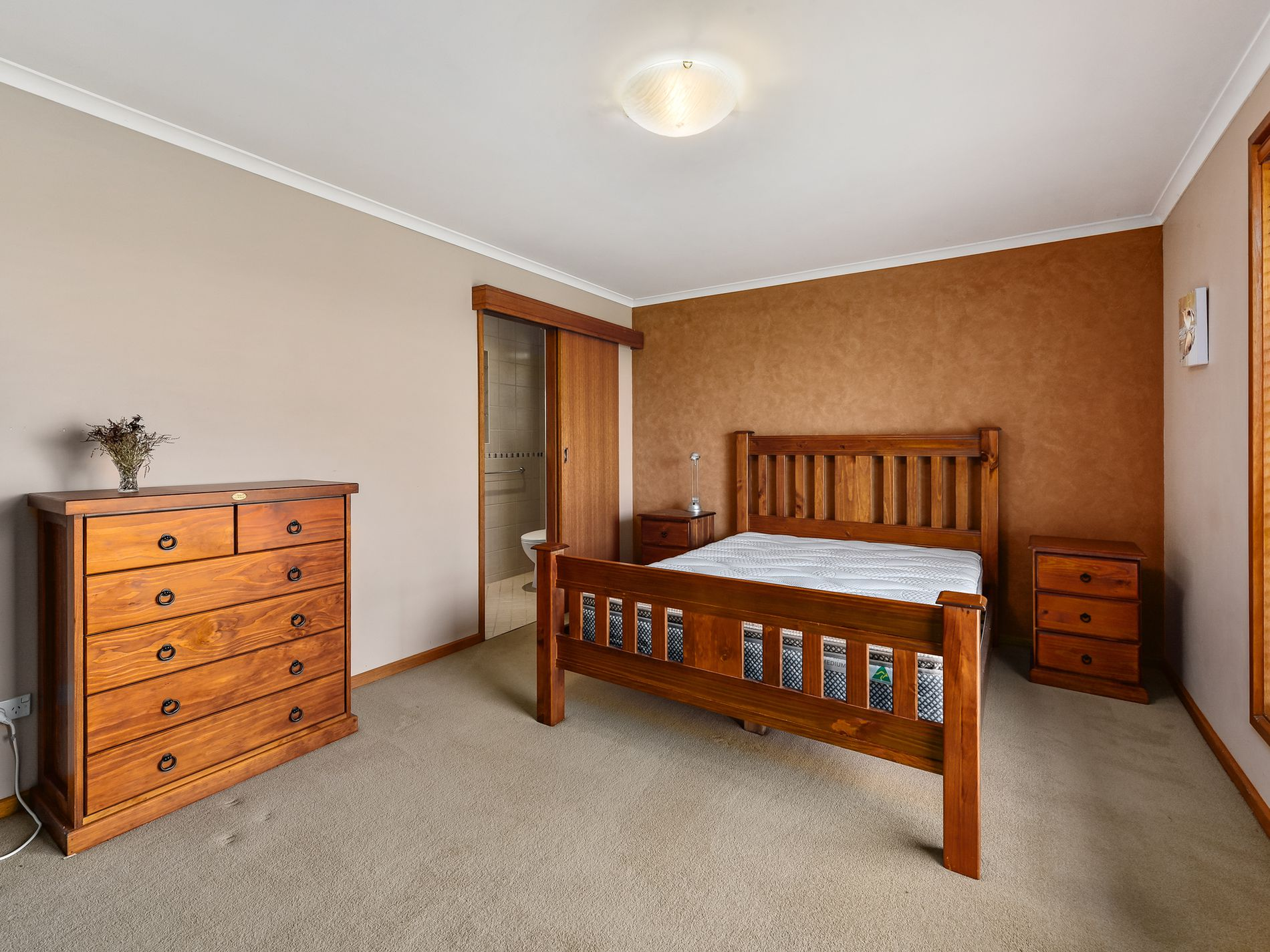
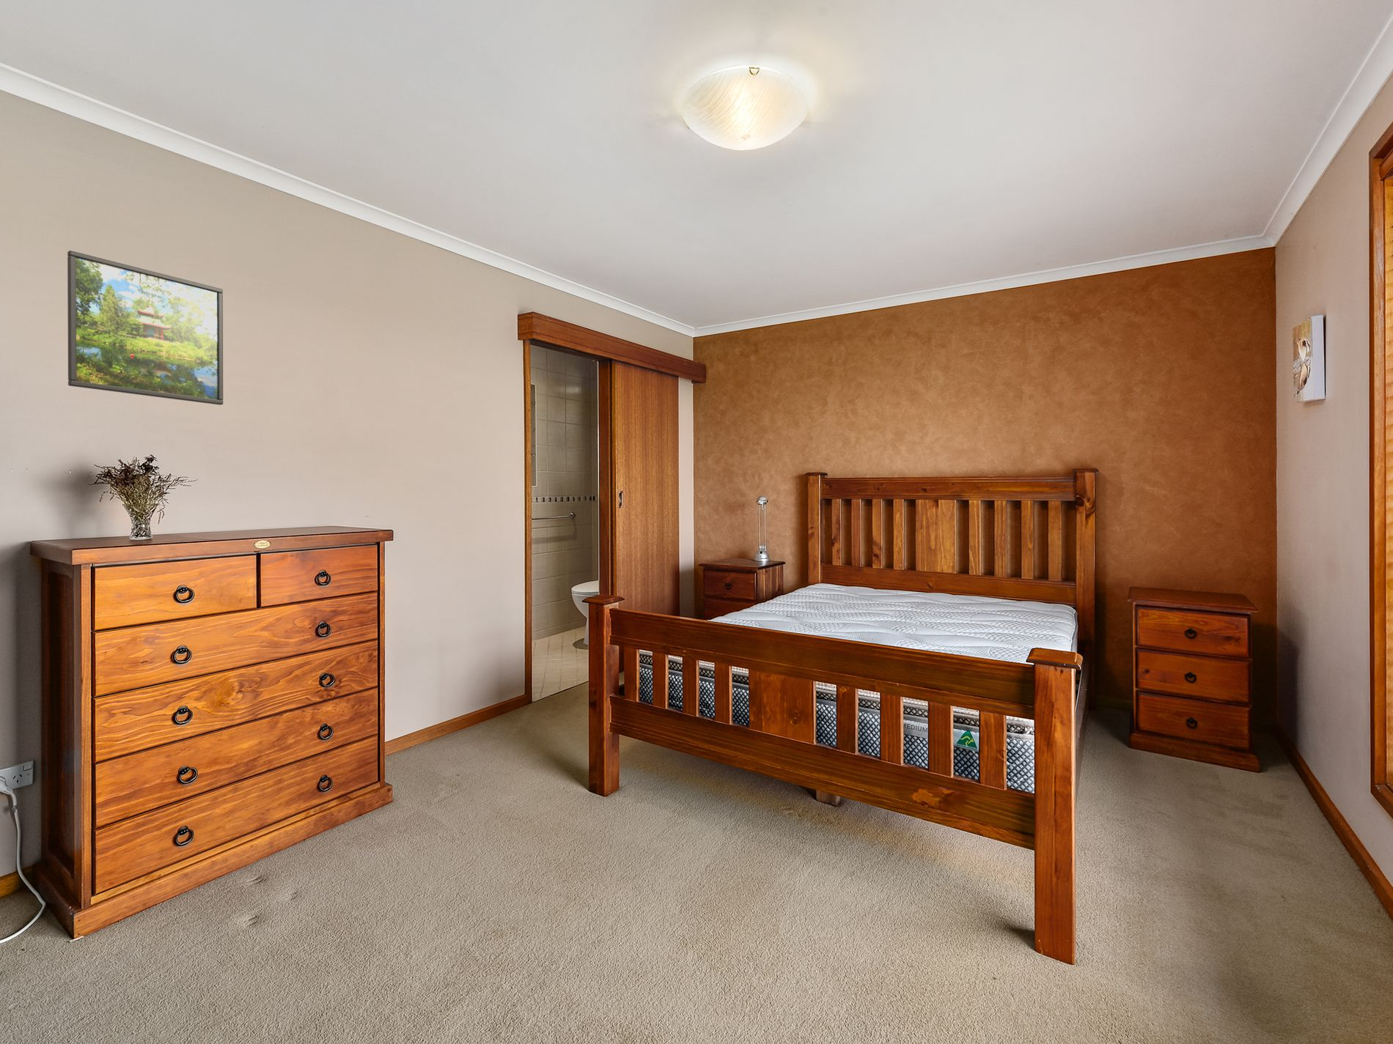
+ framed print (151, 333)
